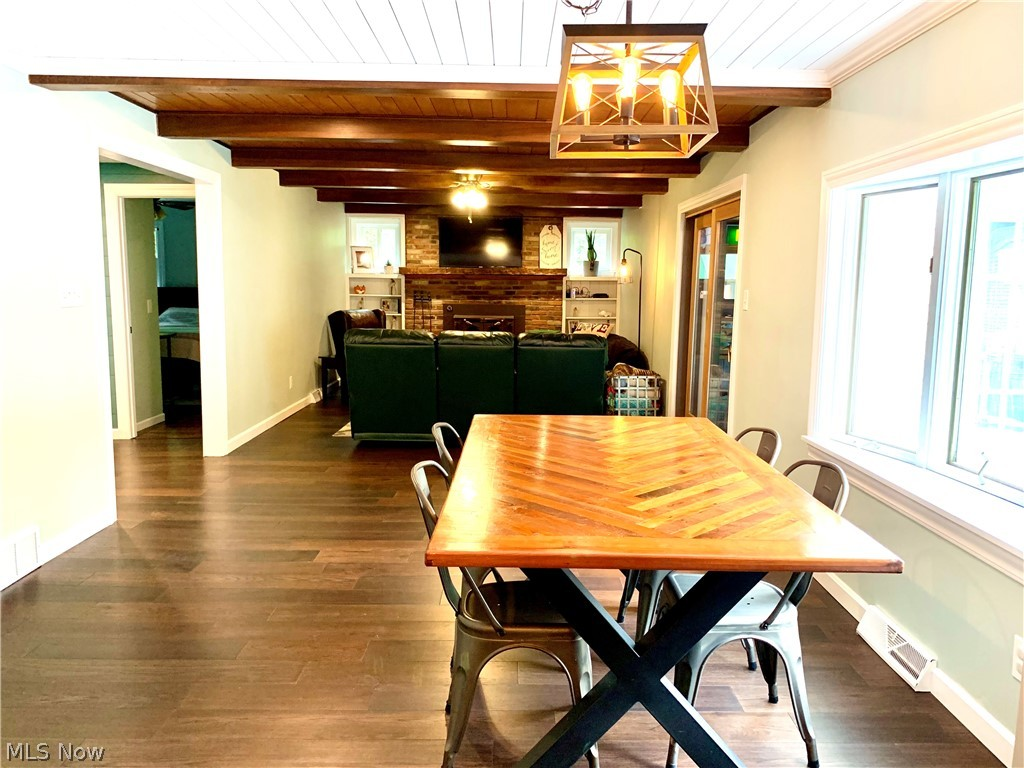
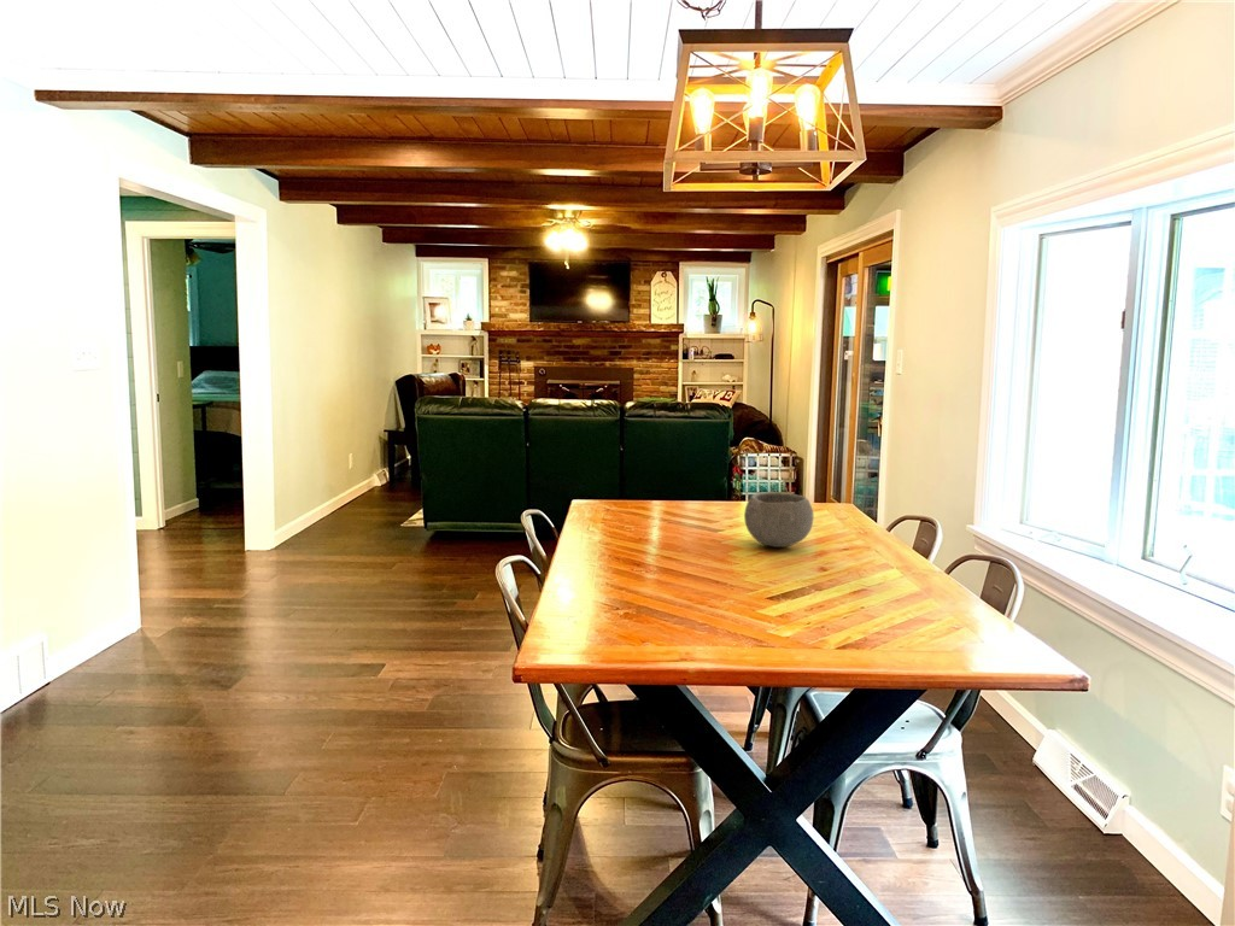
+ bowl (778, 521)
